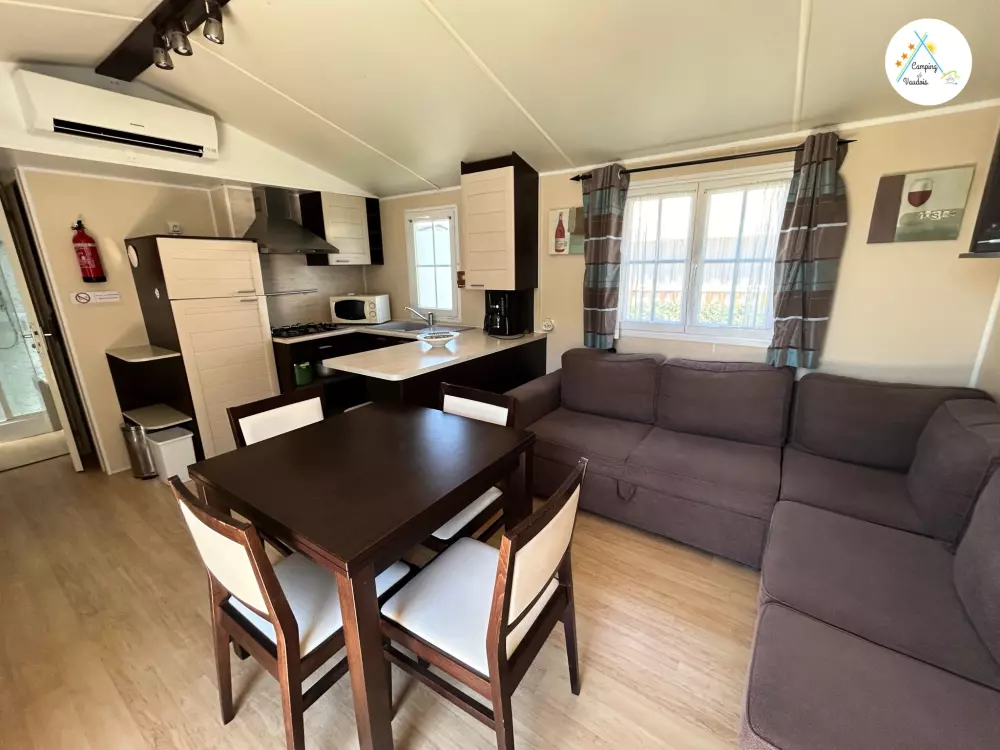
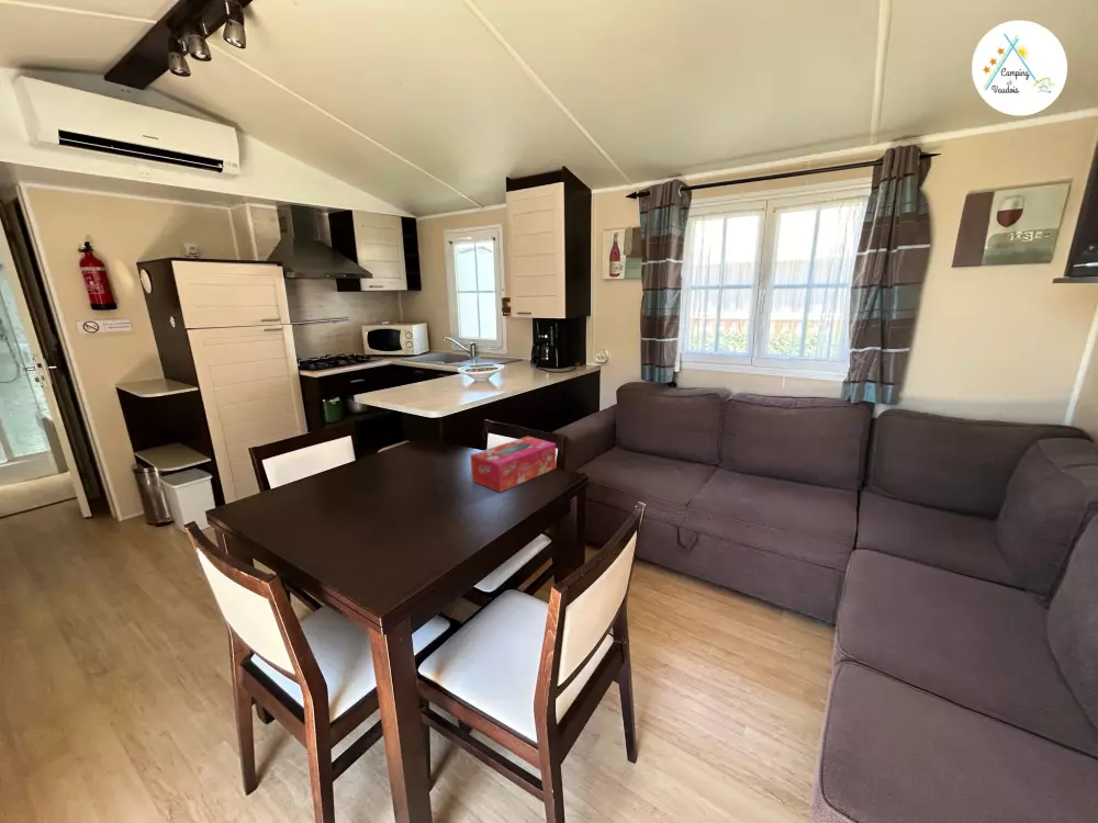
+ tissue box (515, 461)
